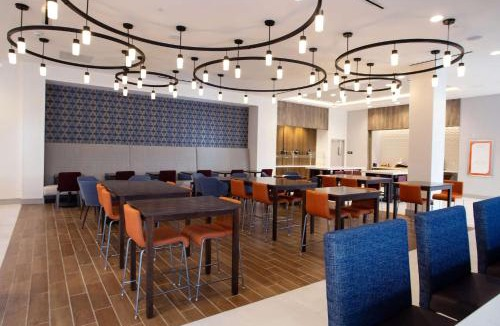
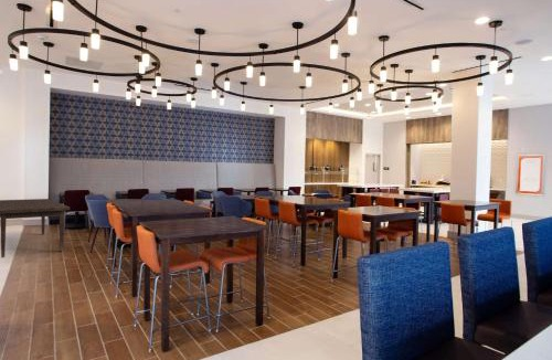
+ dining table (25, 216)
